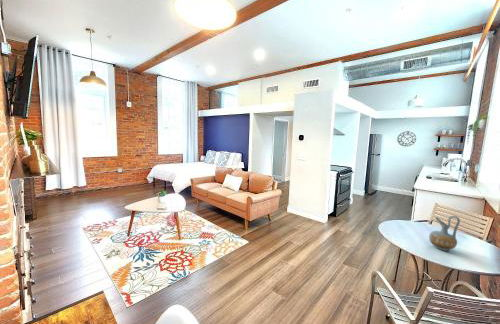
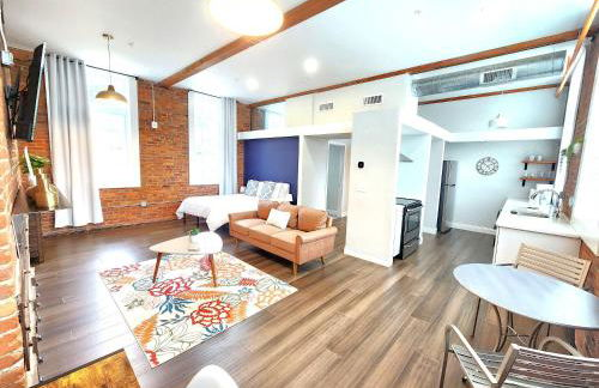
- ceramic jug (443, 231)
